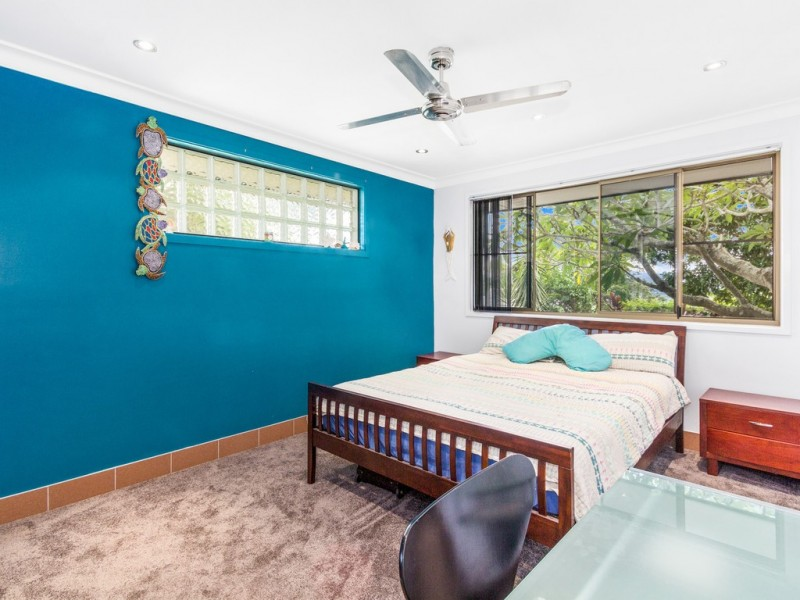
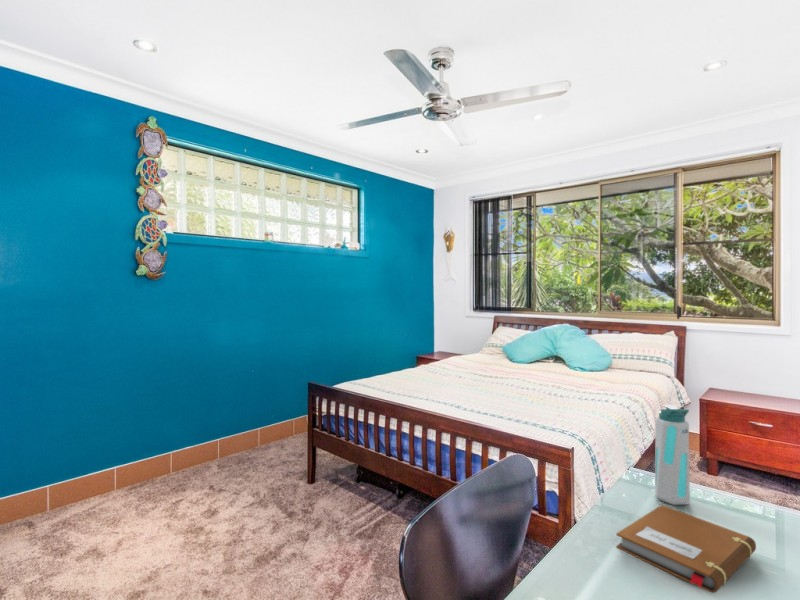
+ notebook (684, 544)
+ water bottle (673, 453)
